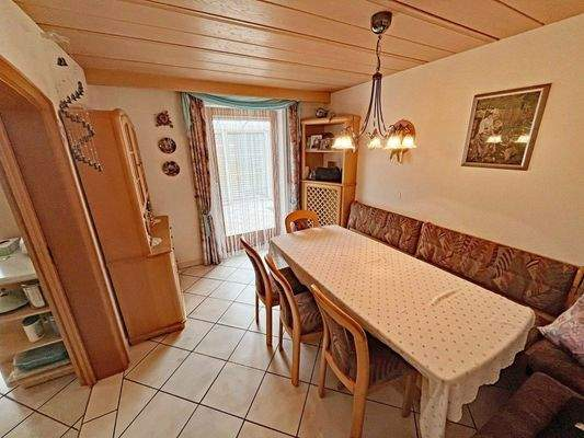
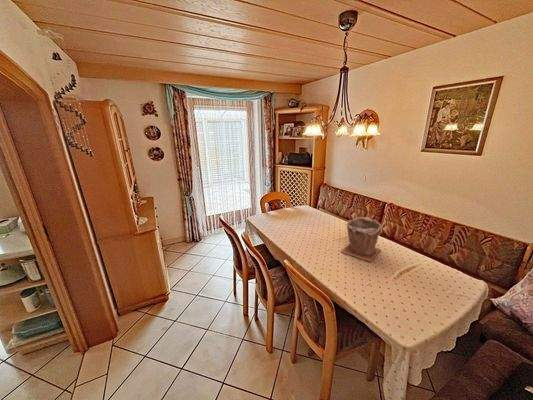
+ plant pot (361, 236)
